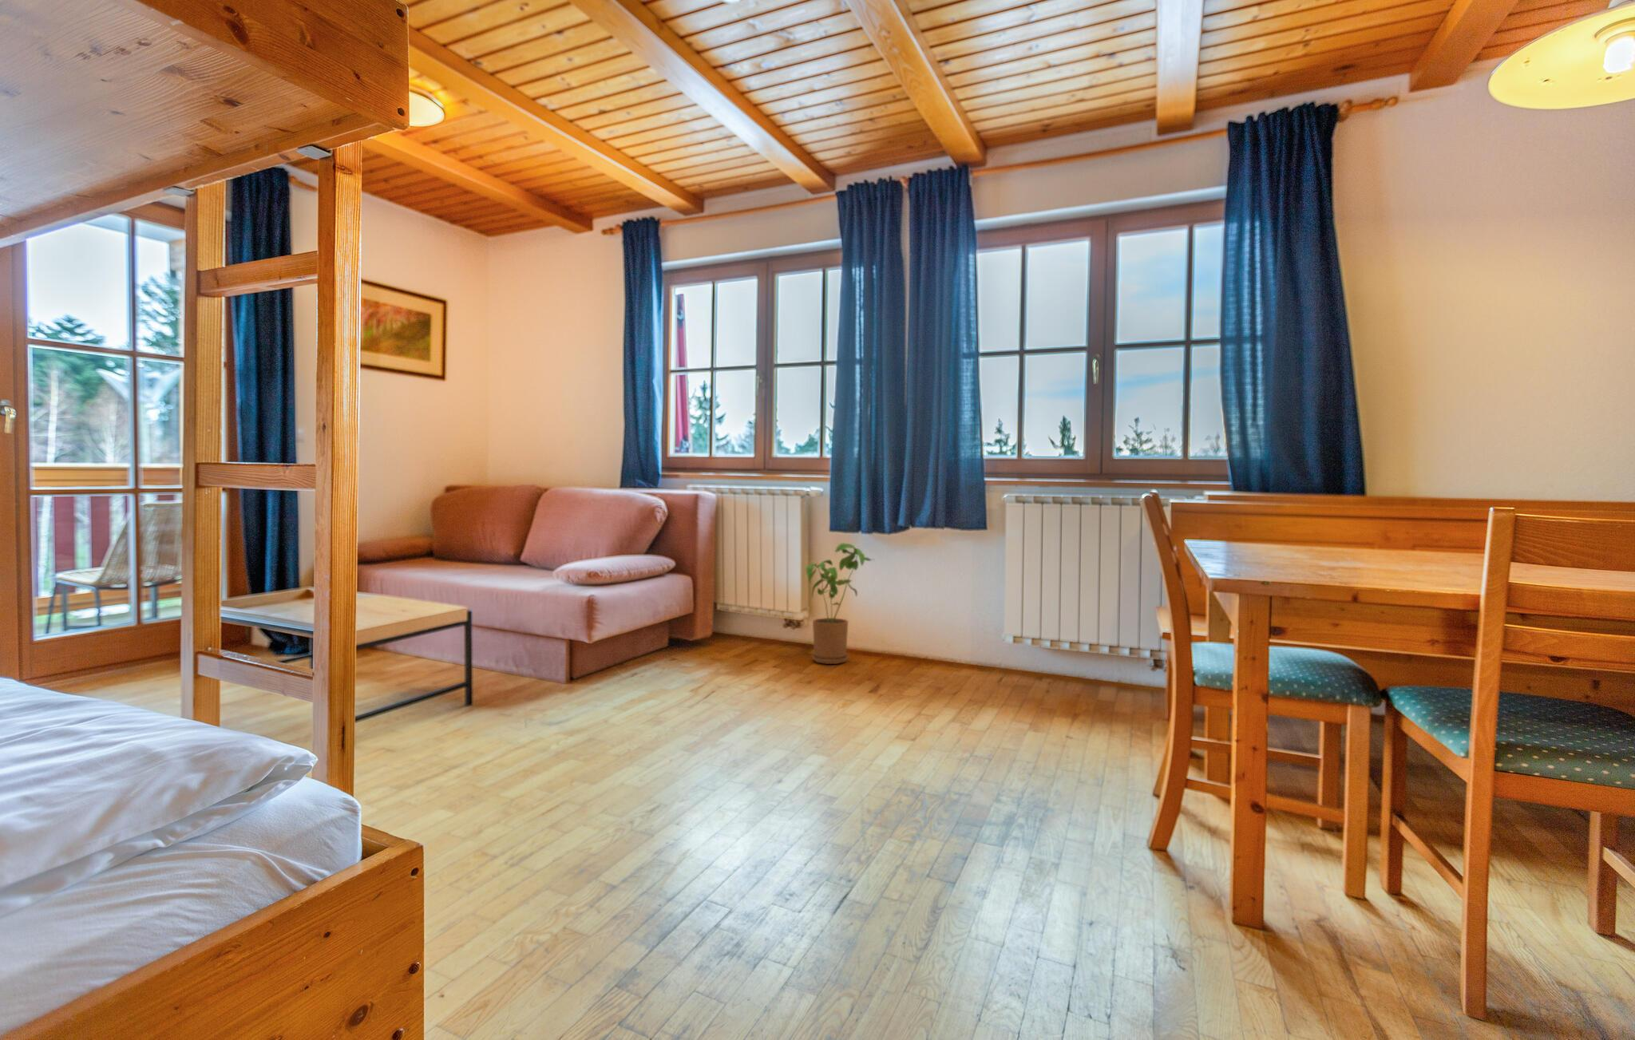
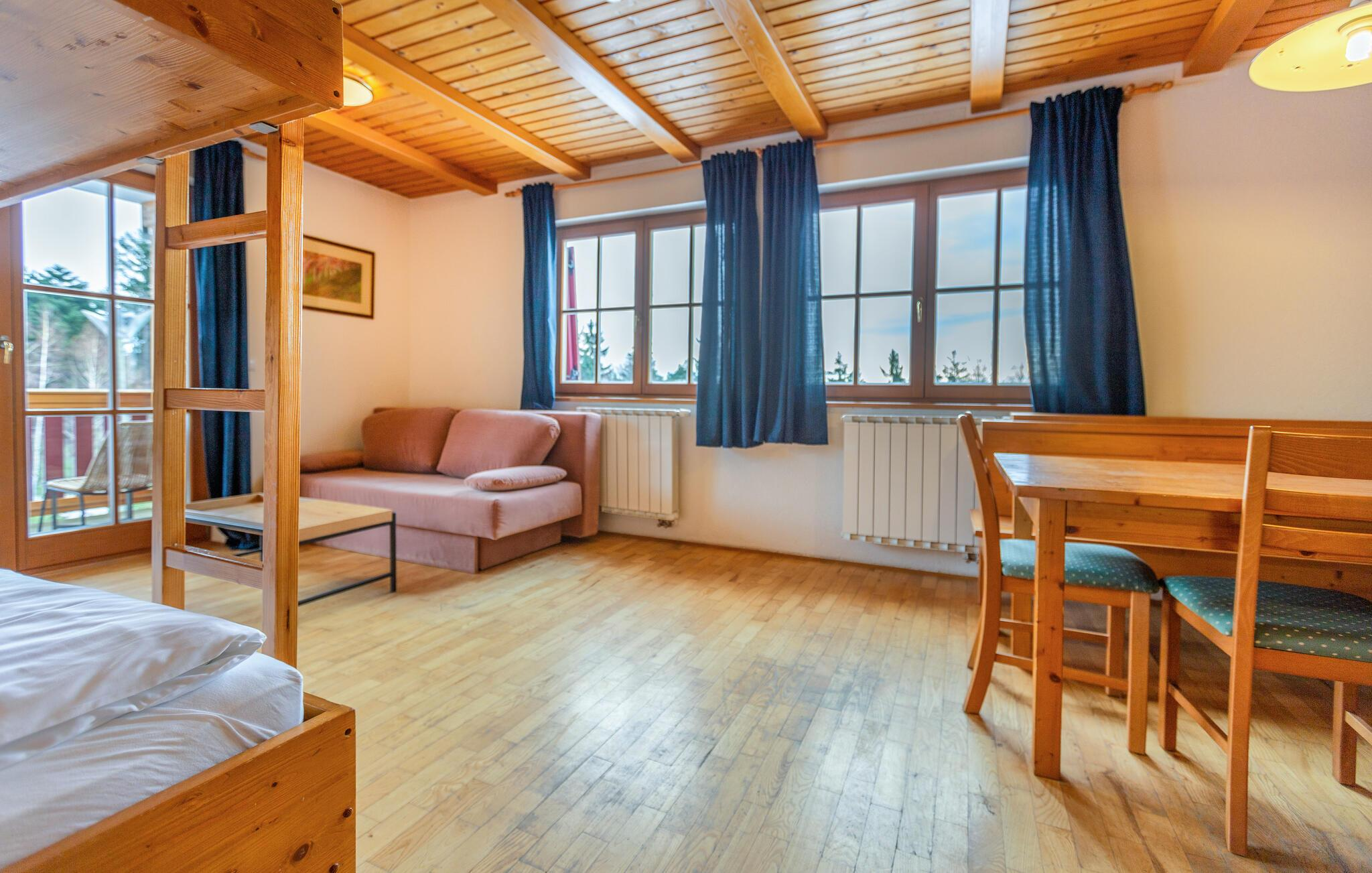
- house plant (831, 602)
